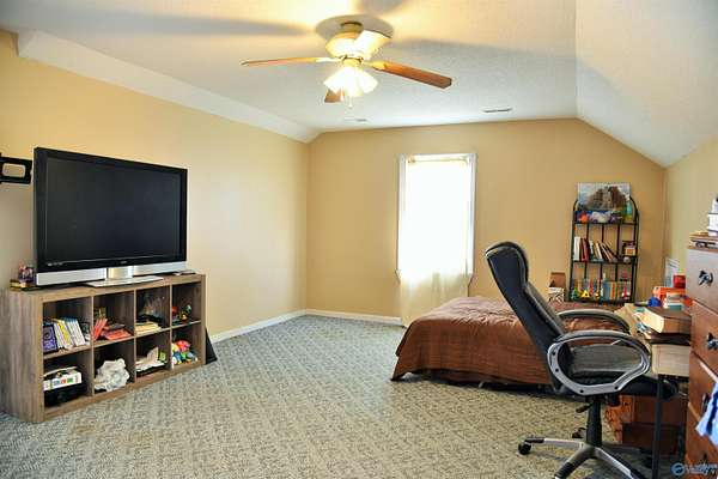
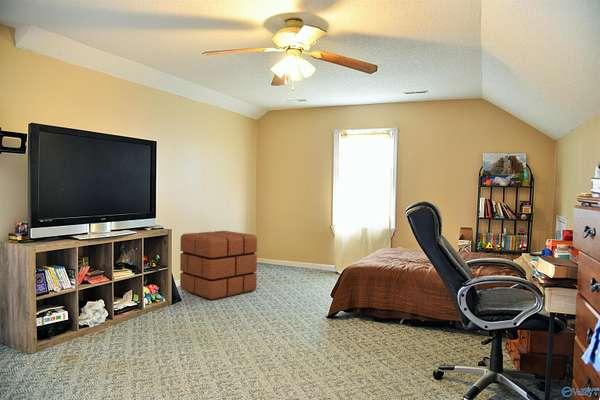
+ pouf (218, 262)
